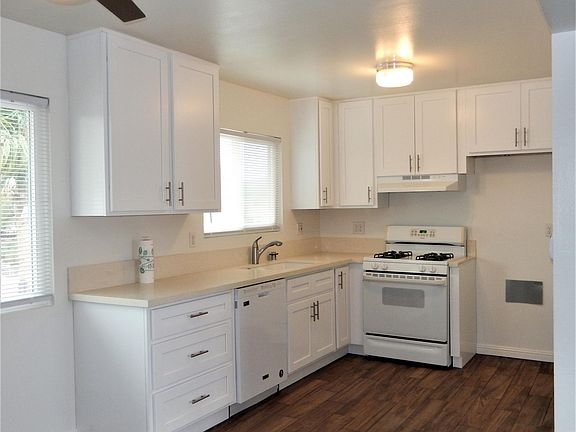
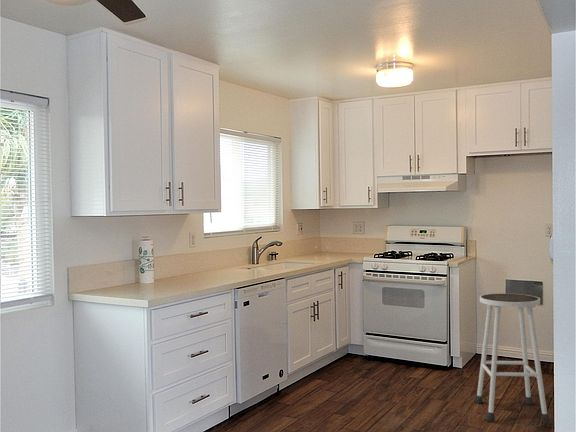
+ stool (509, 361)
